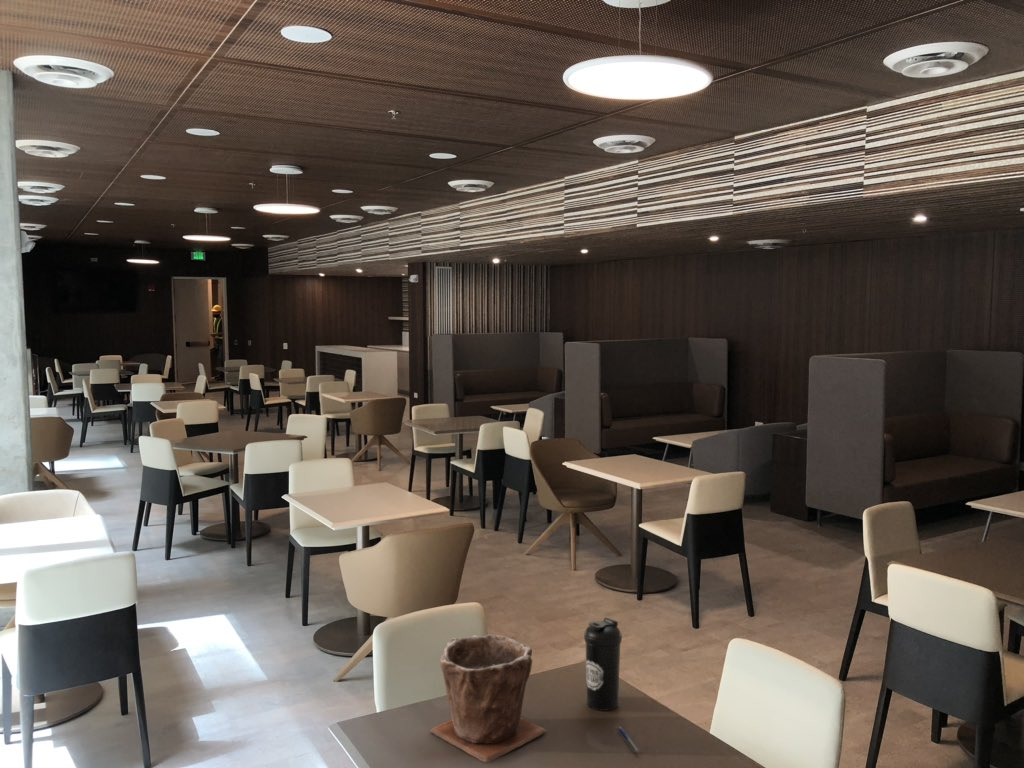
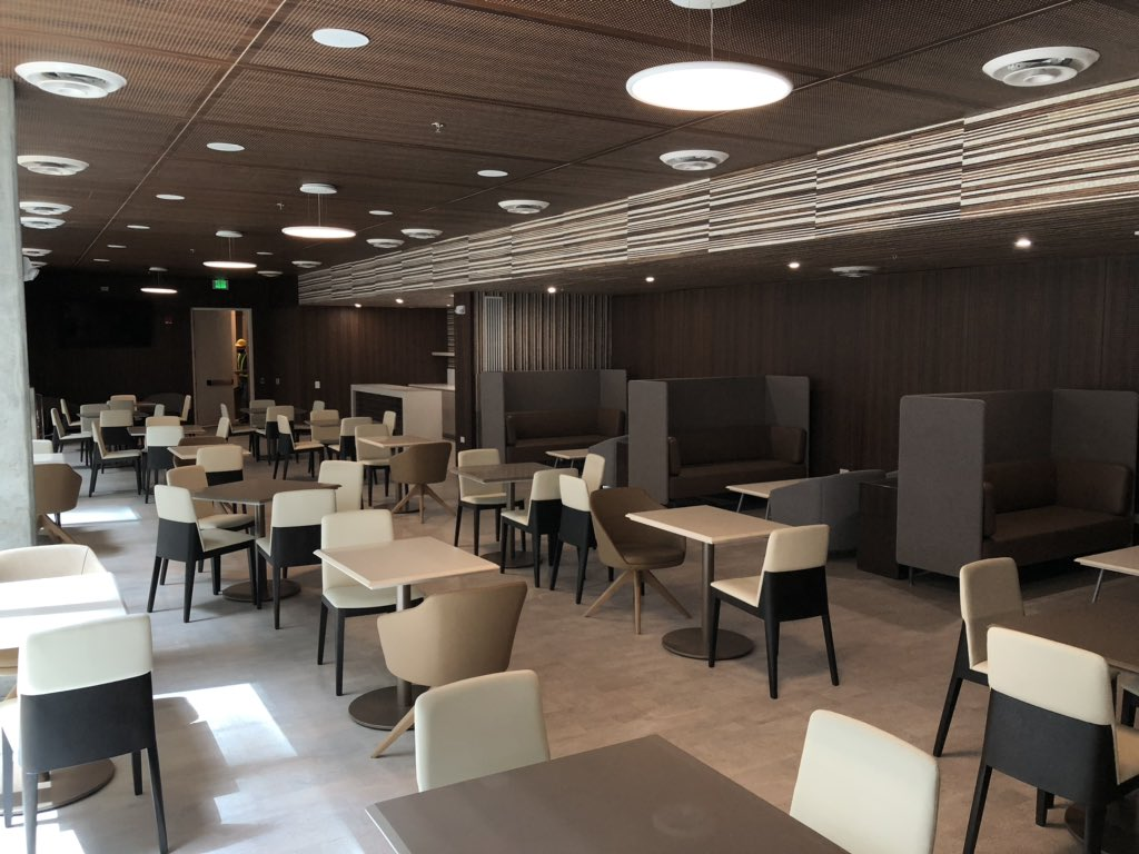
- water bottle (602, 662)
- pen (628, 739)
- plant pot (488, 688)
